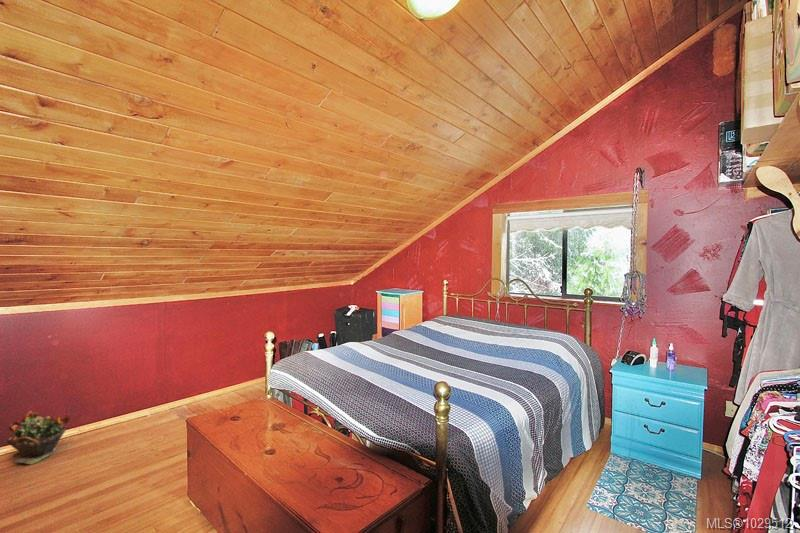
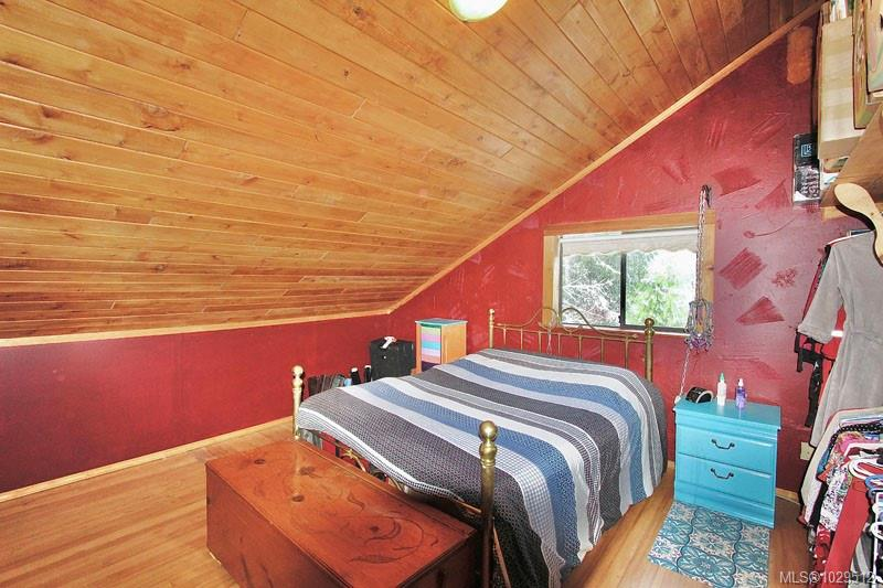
- potted plant (39, 431)
